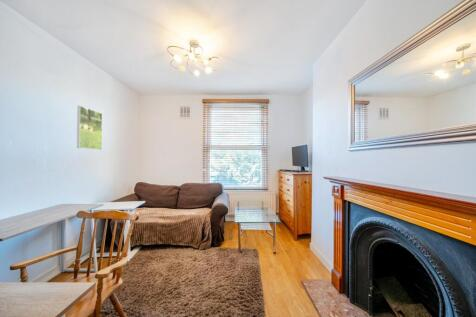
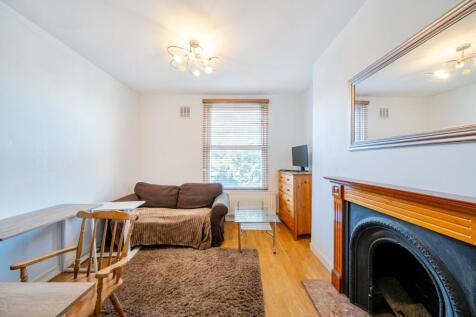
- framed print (90, 129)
